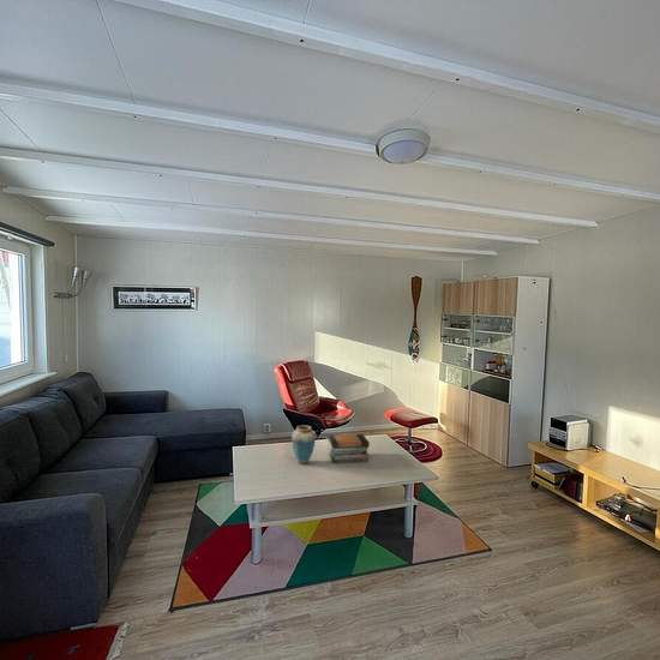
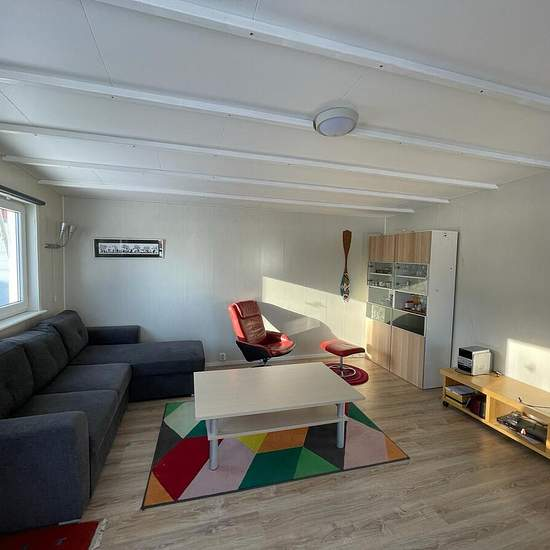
- vase (302, 444)
- book stack (347, 448)
